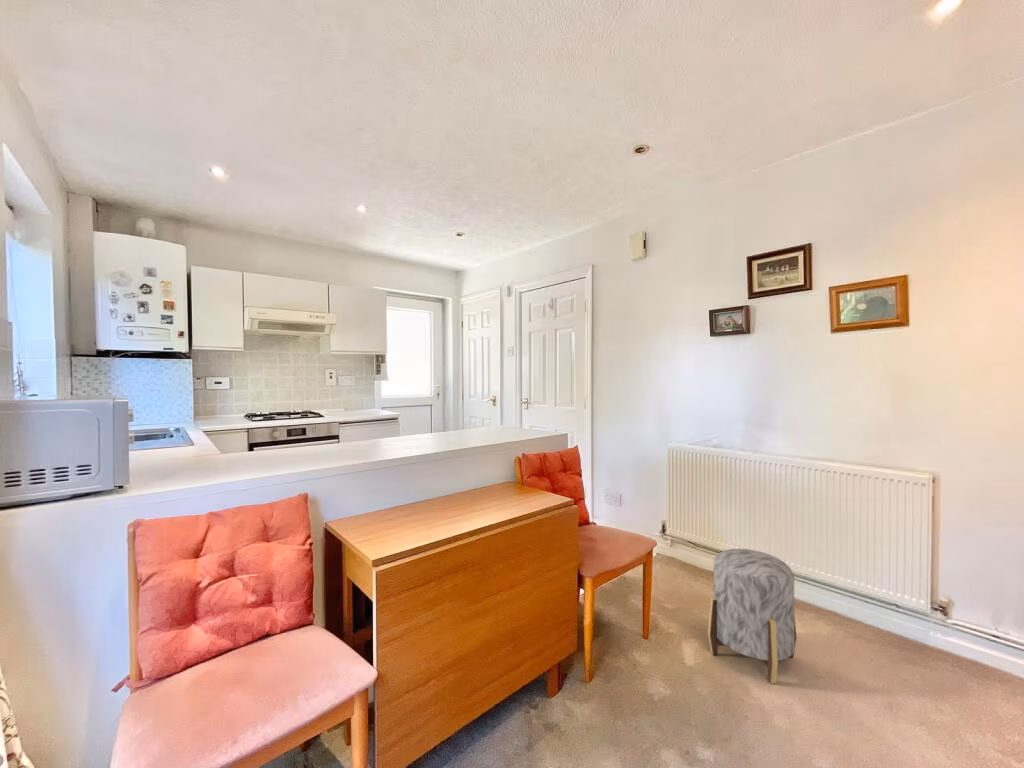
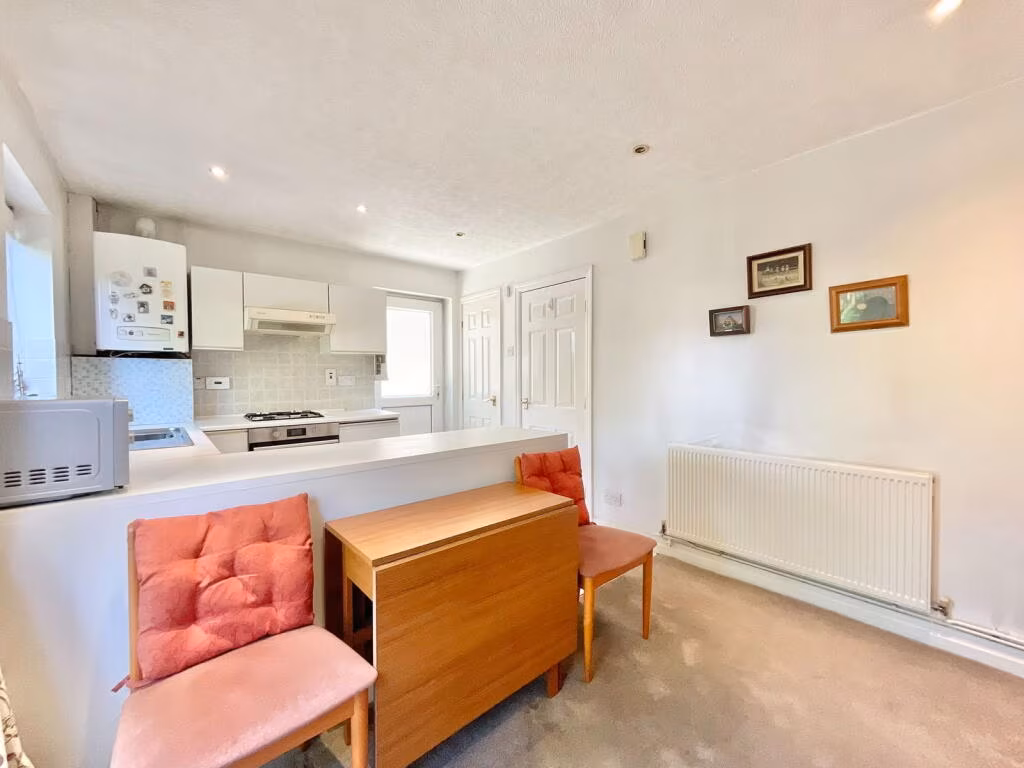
- stool (752, 605)
